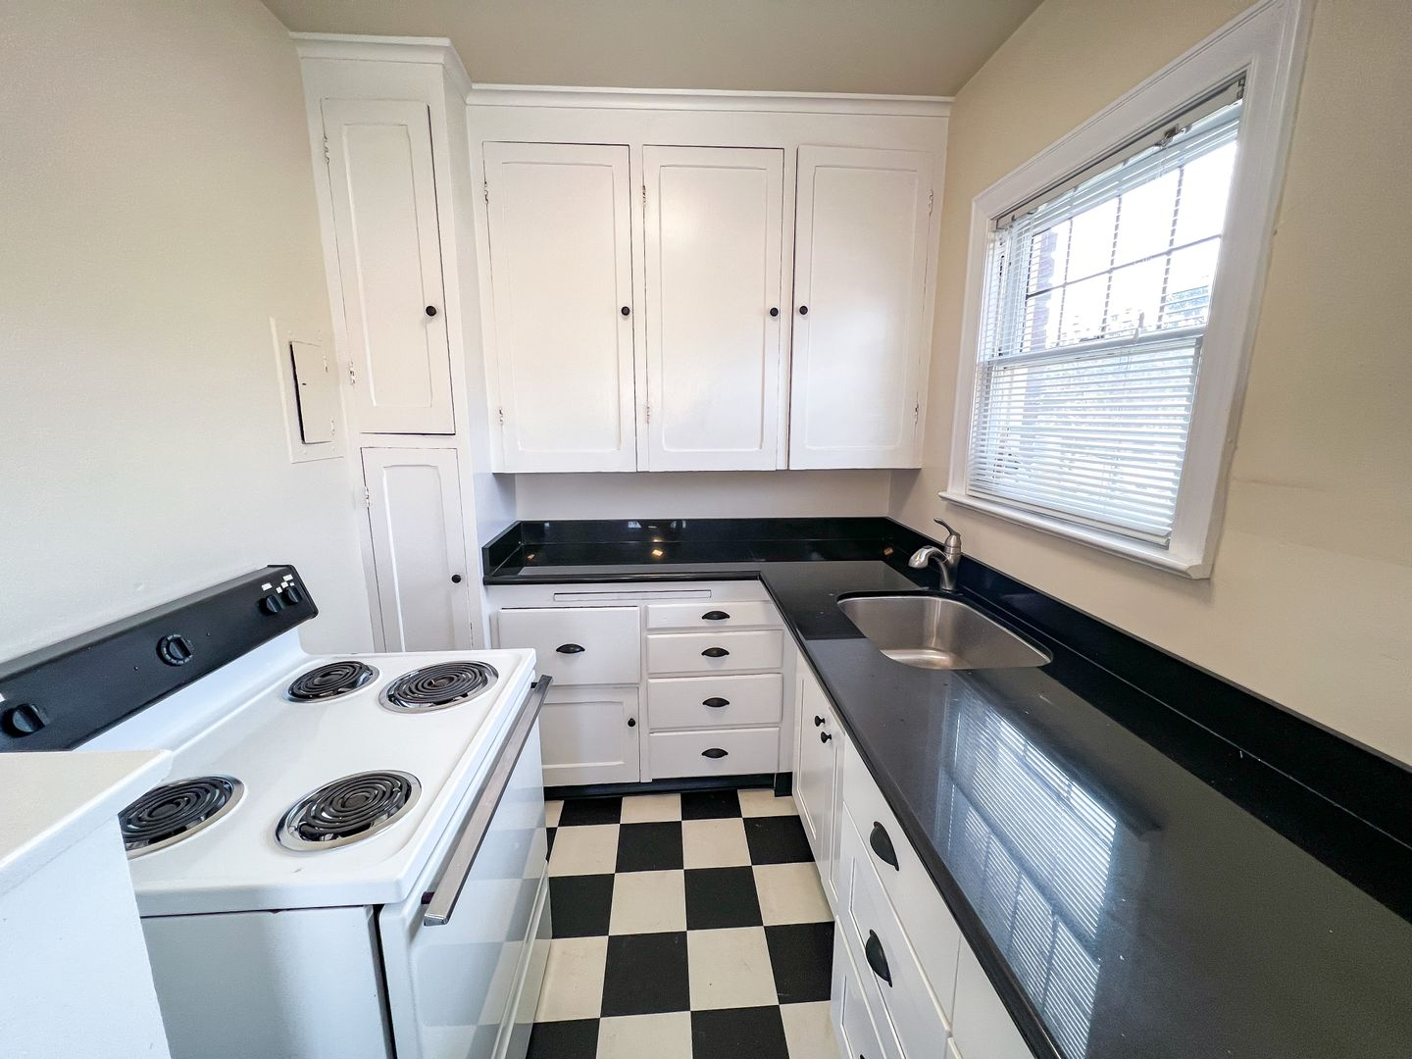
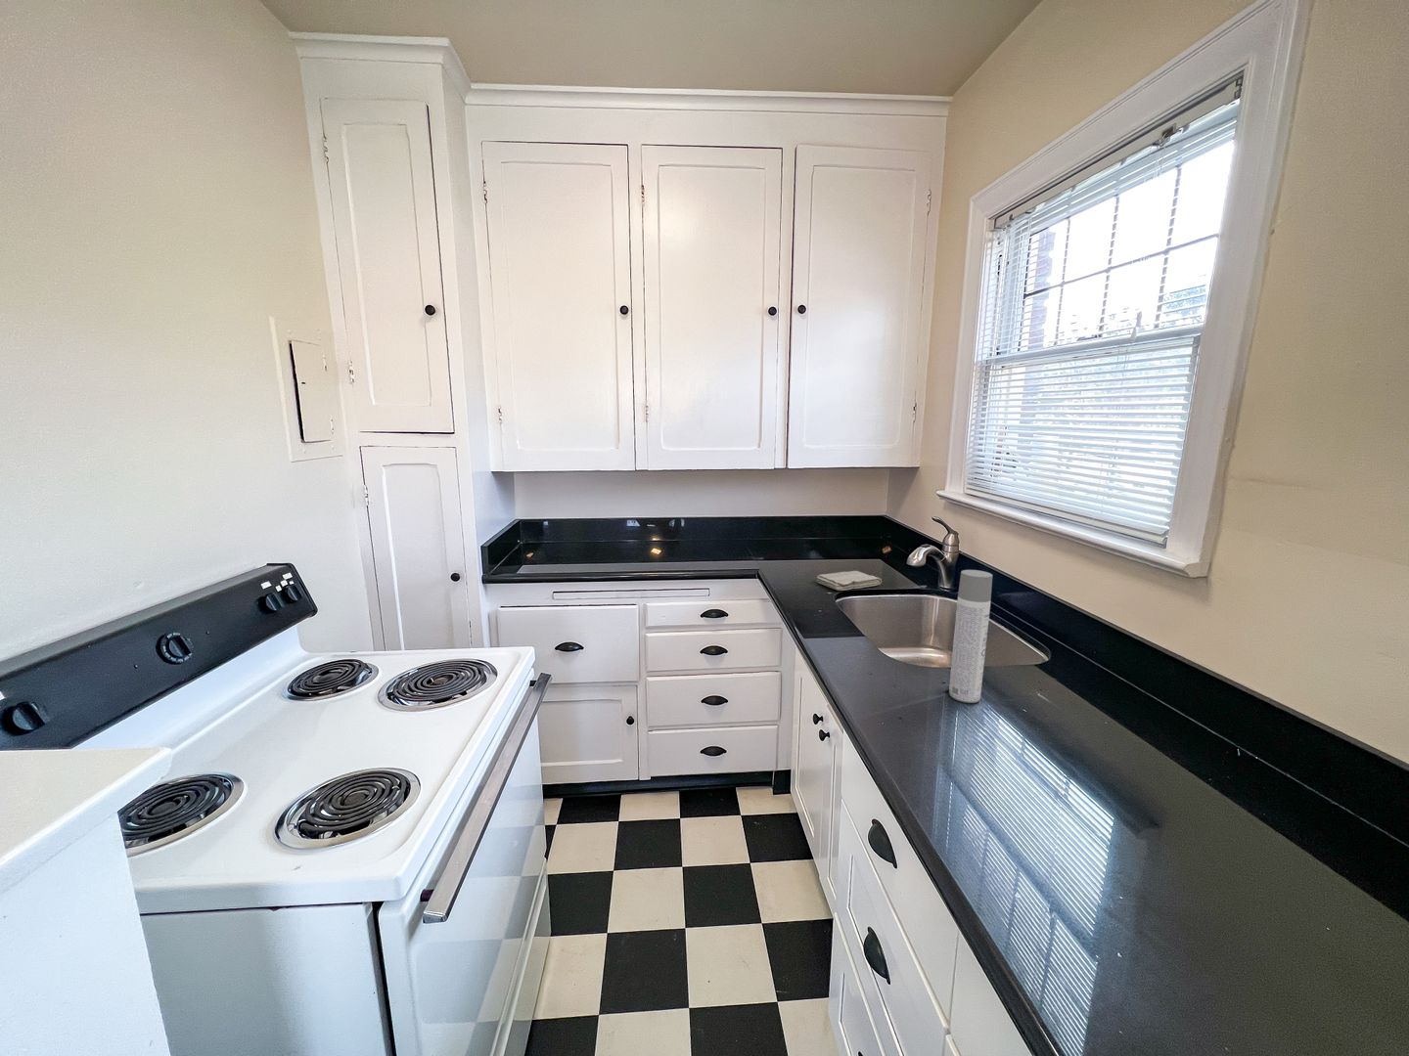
+ spray bottle (970, 636)
+ washcloth (848, 579)
